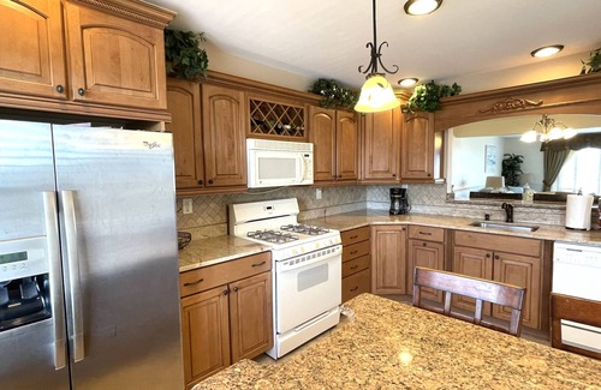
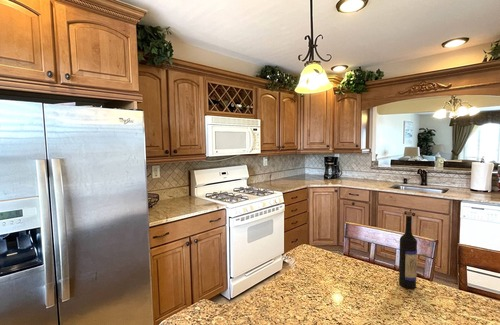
+ wine bottle (408, 248)
